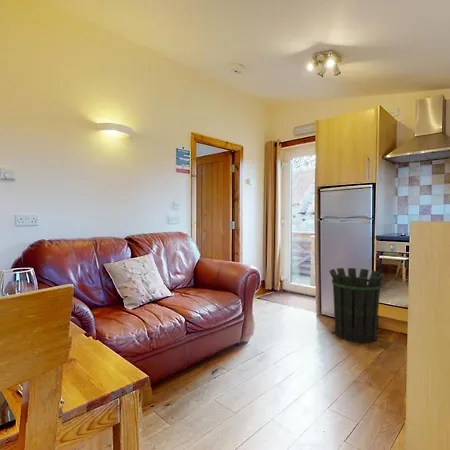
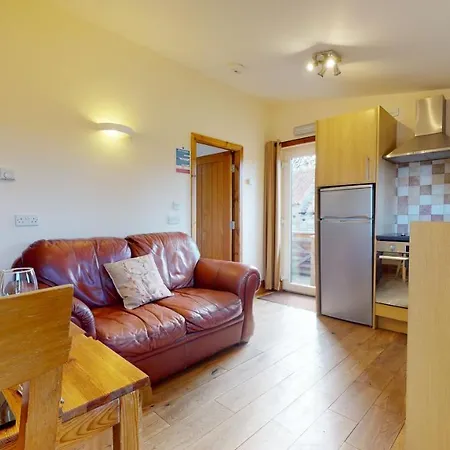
- waste bin (355, 303)
